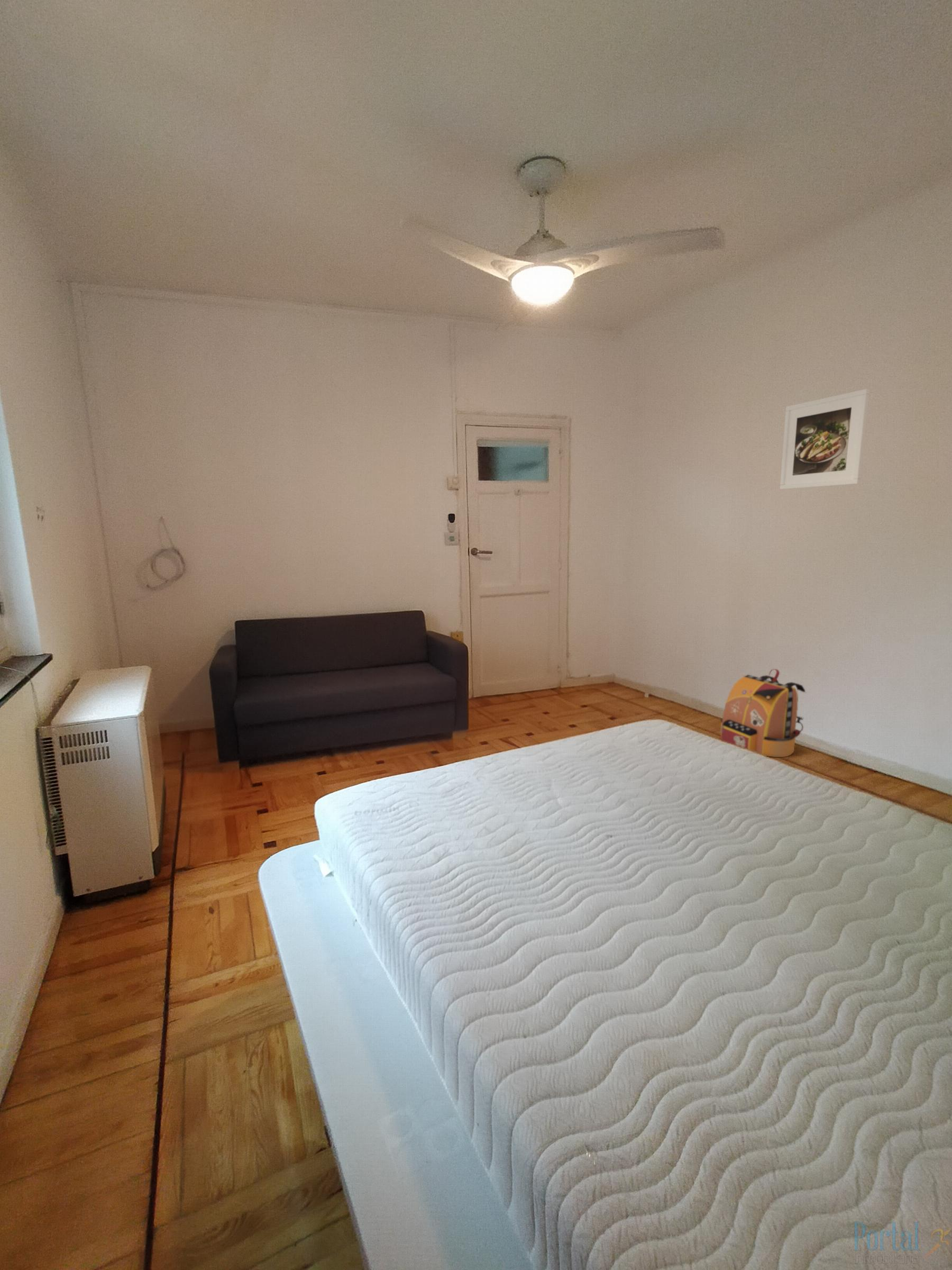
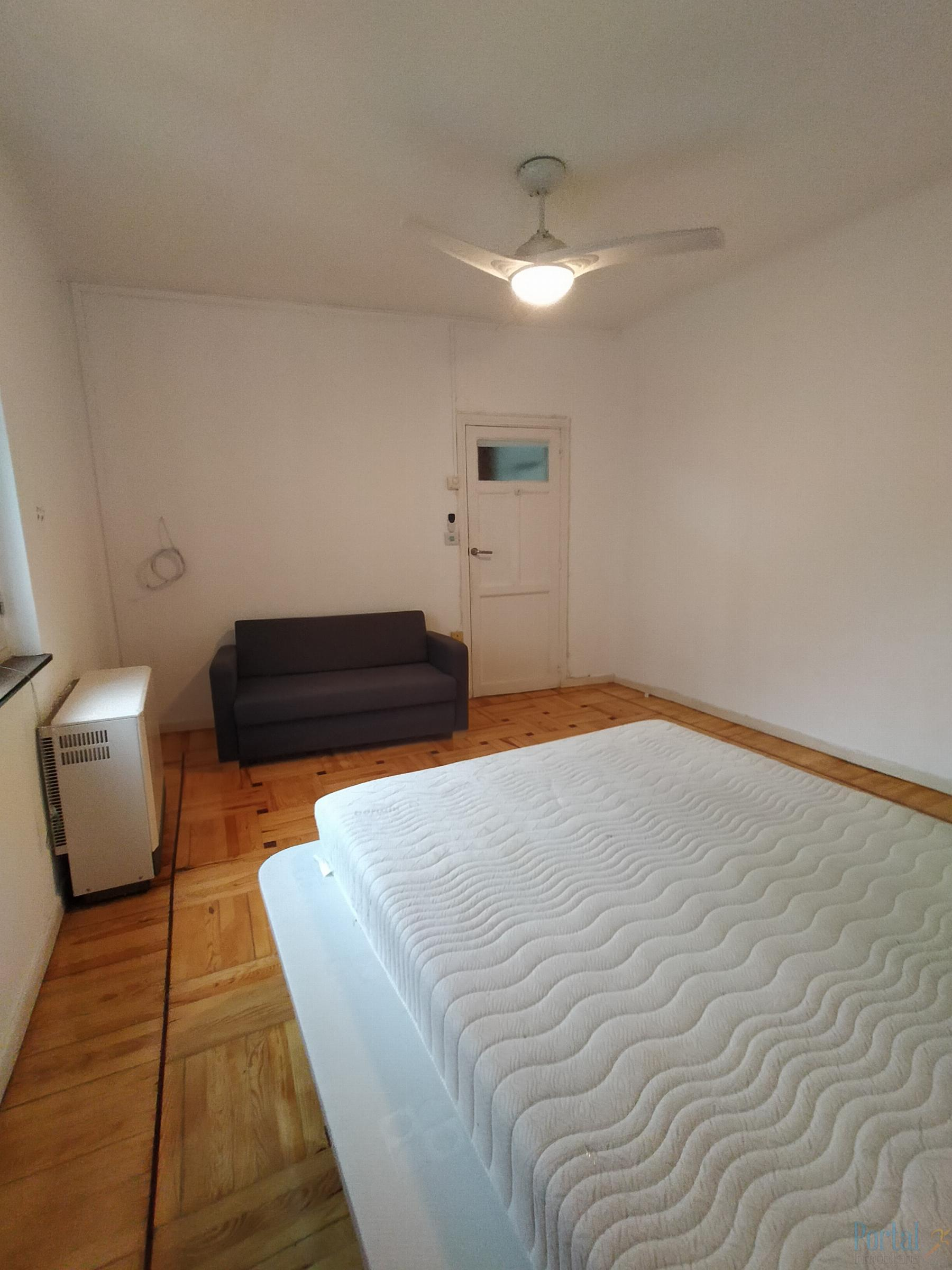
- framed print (821, 443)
- backpack (763, 707)
